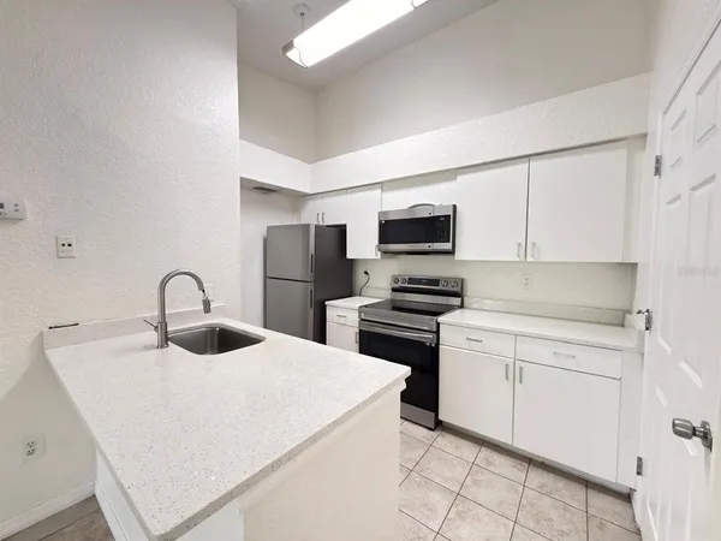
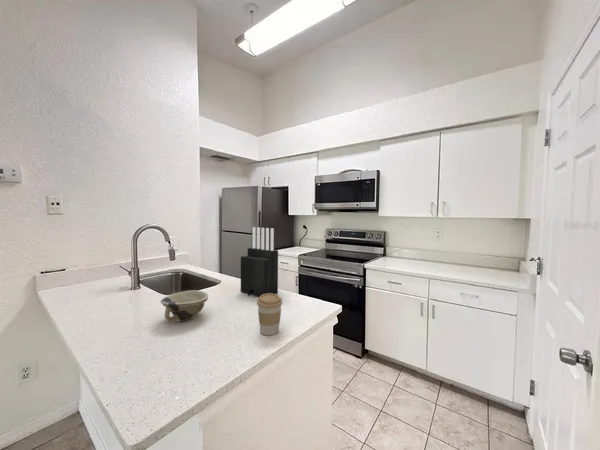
+ coffee cup (269, 313)
+ bowl (185, 307)
+ knife block (257, 260)
